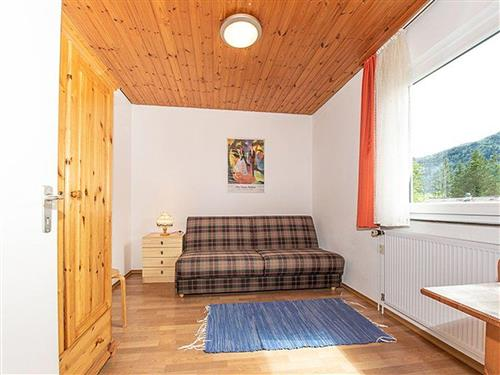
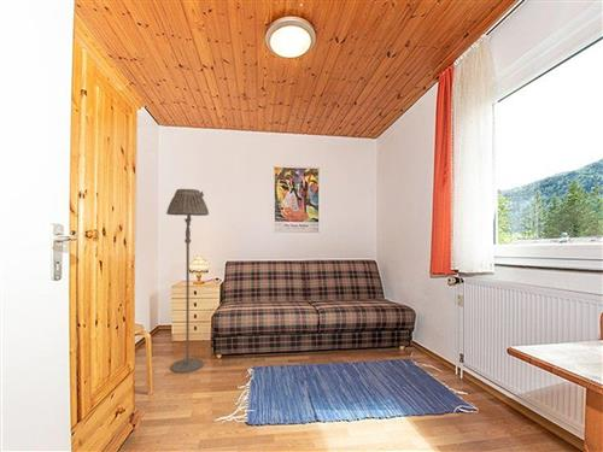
+ floor lamp (187, 277)
